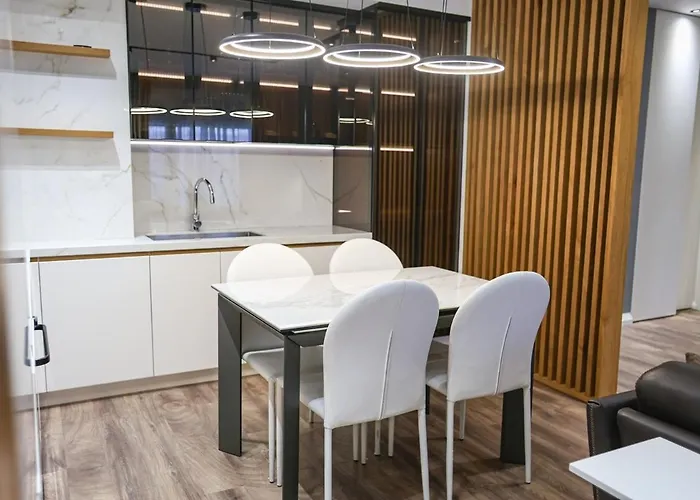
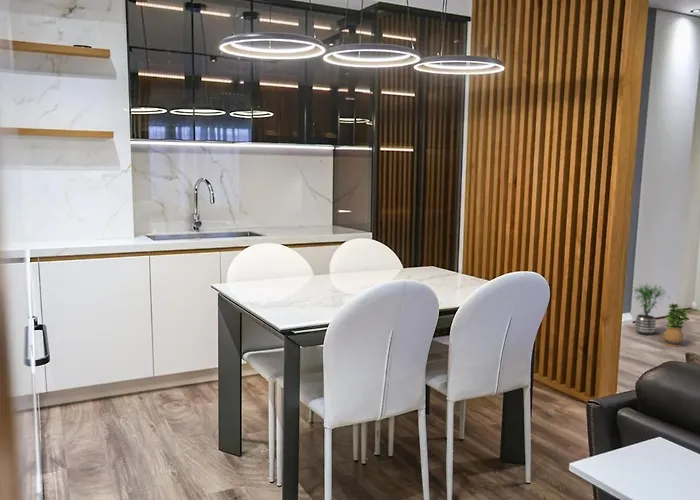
+ potted plant (675, 324)
+ potted plant (646, 309)
